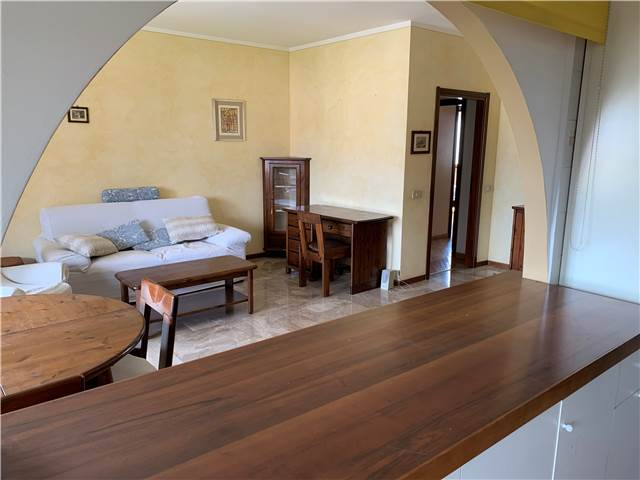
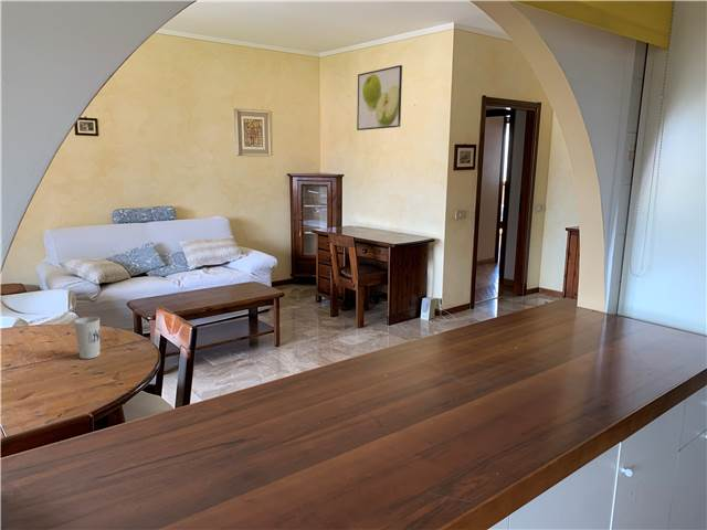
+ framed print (378, 99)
+ cup (88, 338)
